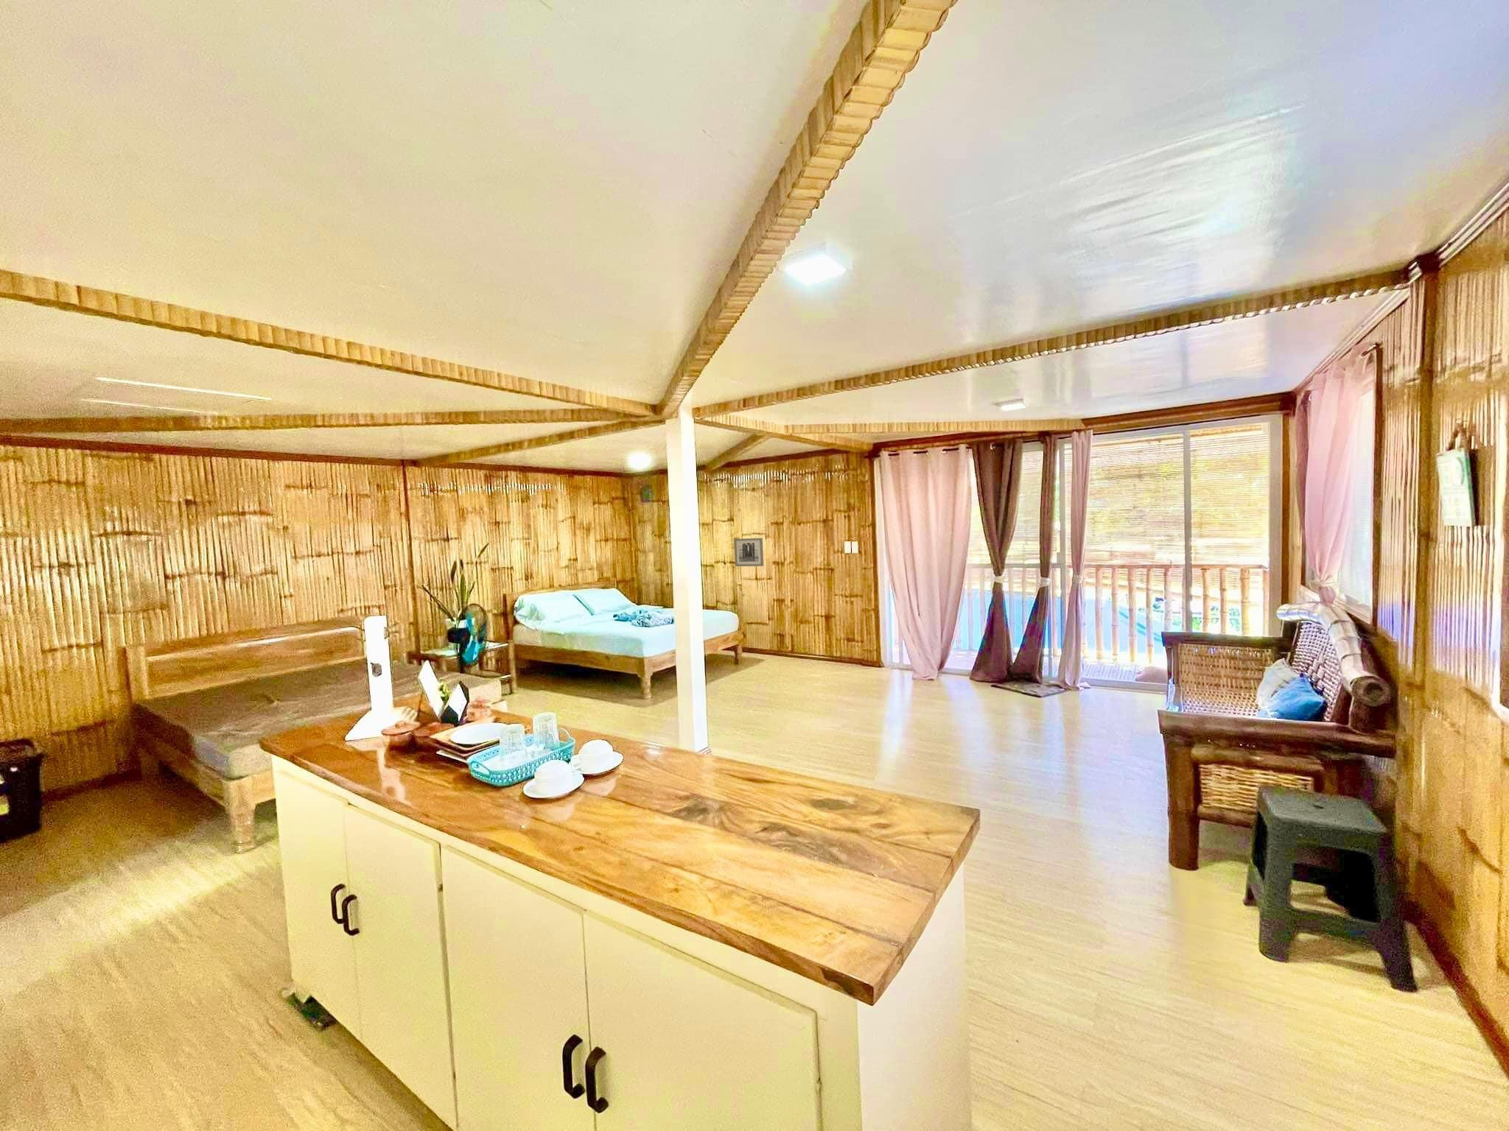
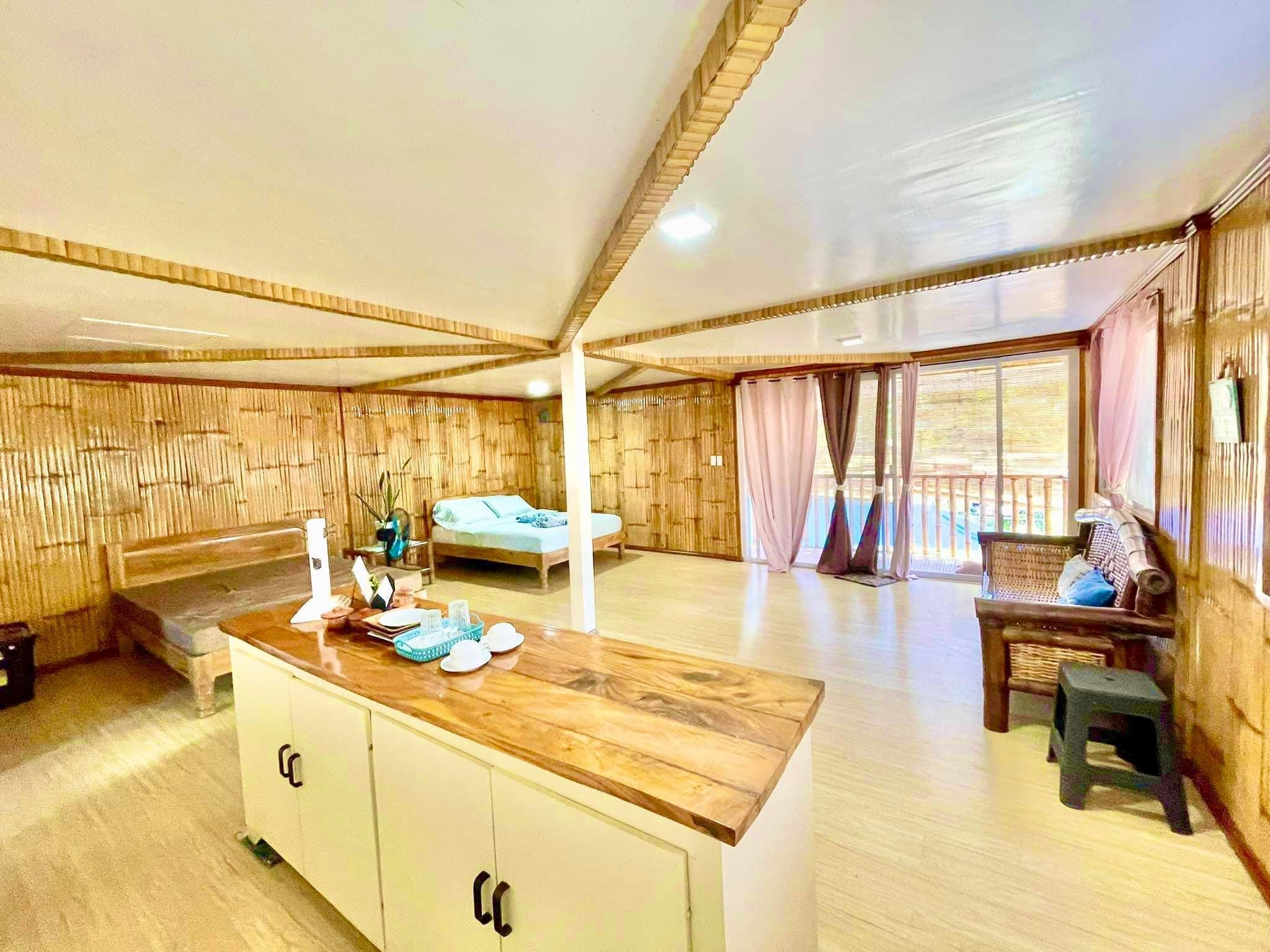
- wall art (749, 552)
